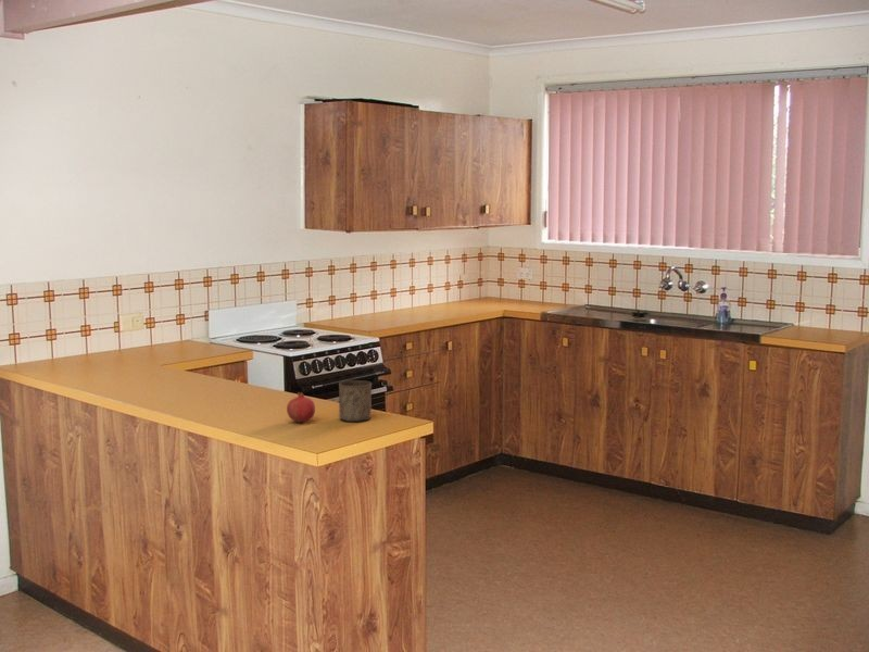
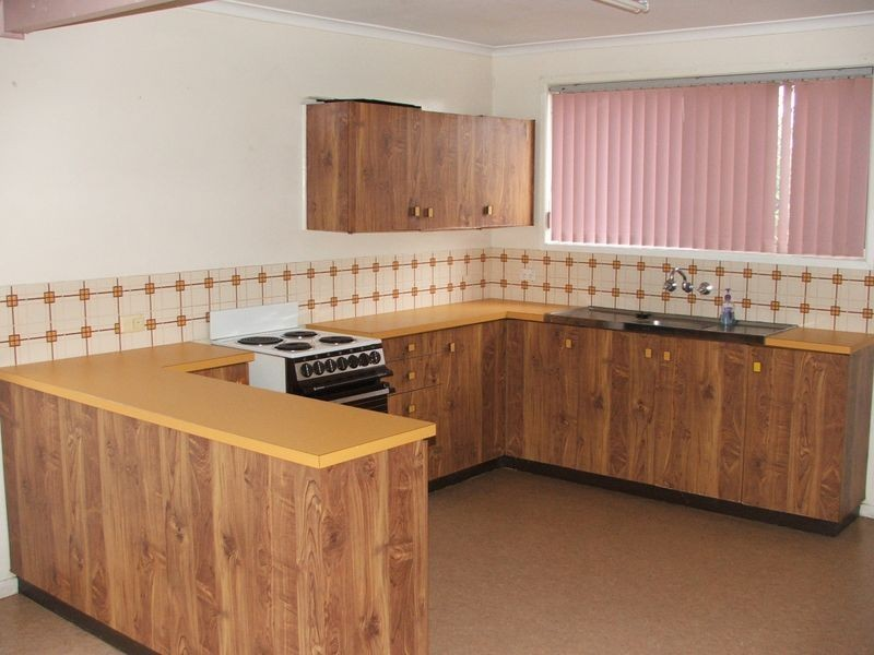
- fruit (301, 406)
- cup (355, 400)
